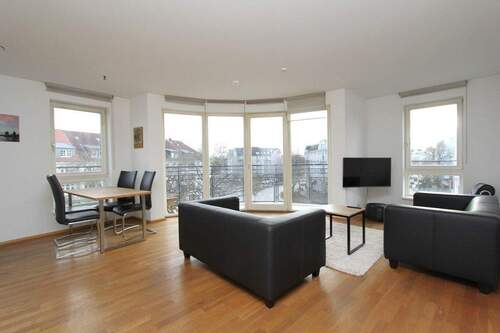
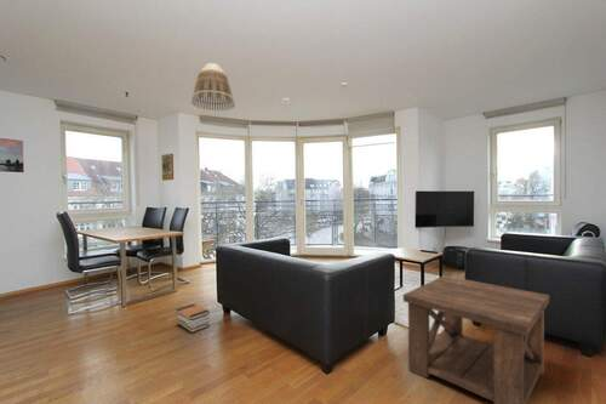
+ lamp shade (212, 85)
+ side table (473, 338)
+ book stack (193, 317)
